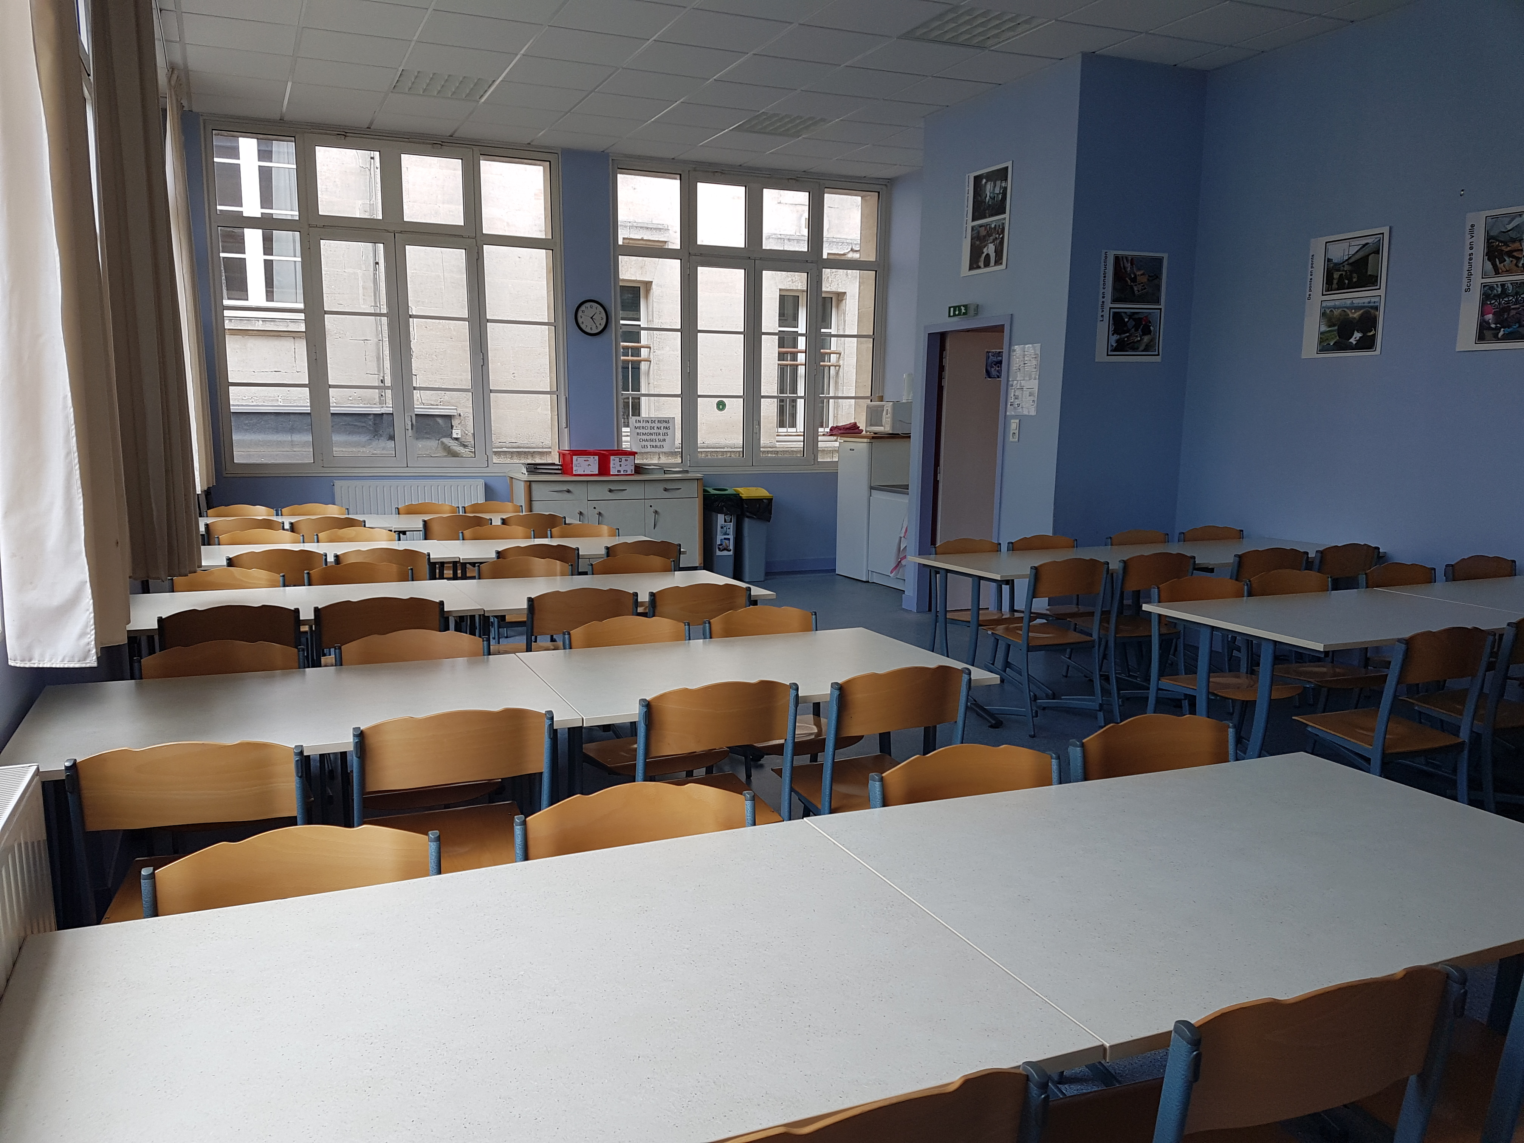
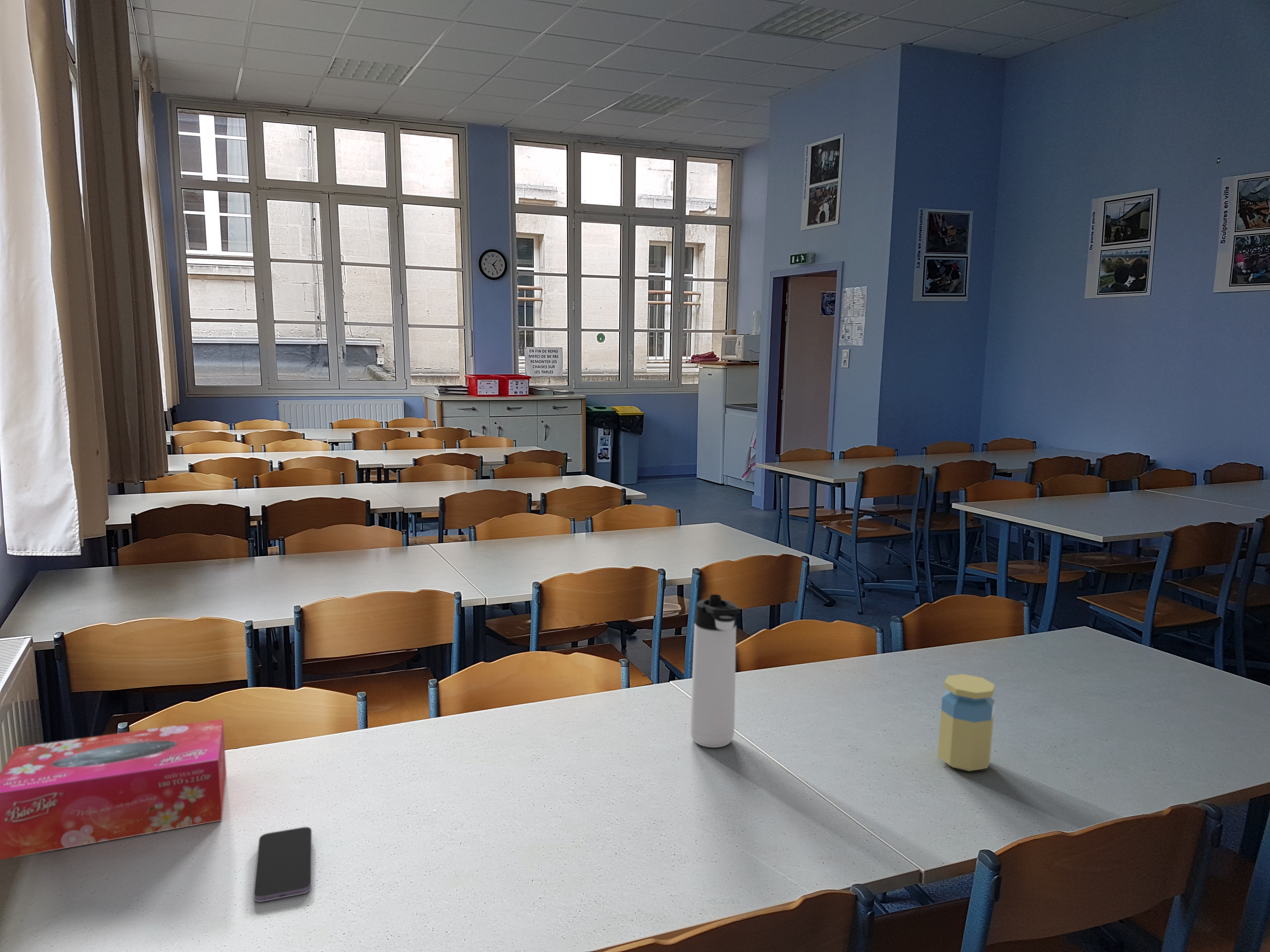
+ tissue box (118, 784)
+ thermos bottle (717, 672)
+ jar (966, 723)
+ smartphone (284, 862)
